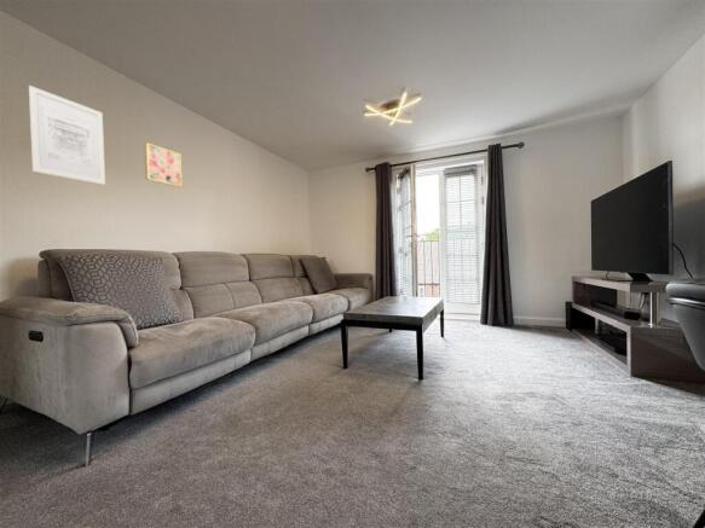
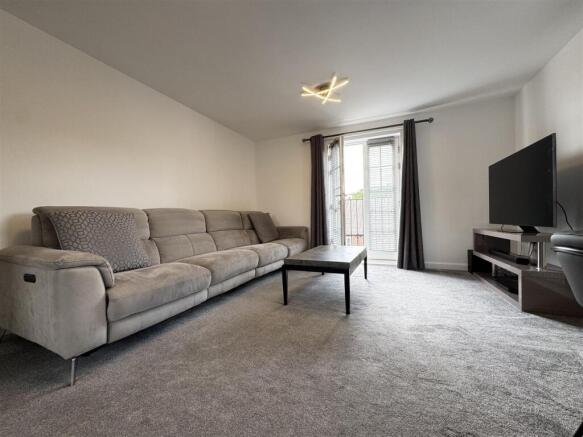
- wall art (163, 166)
- wall art (70, 139)
